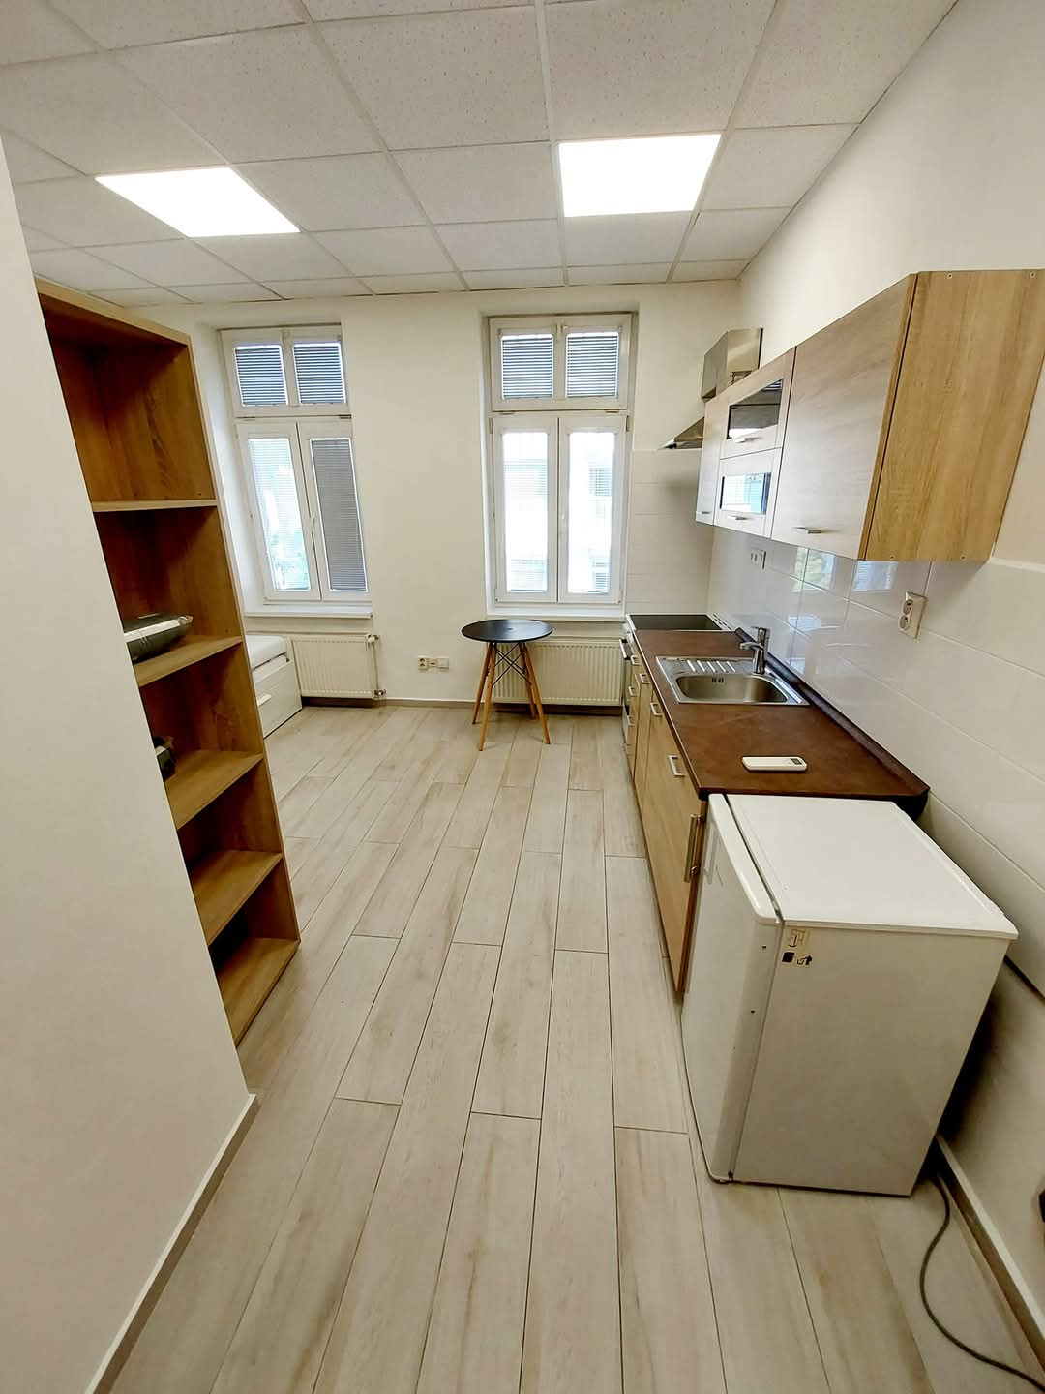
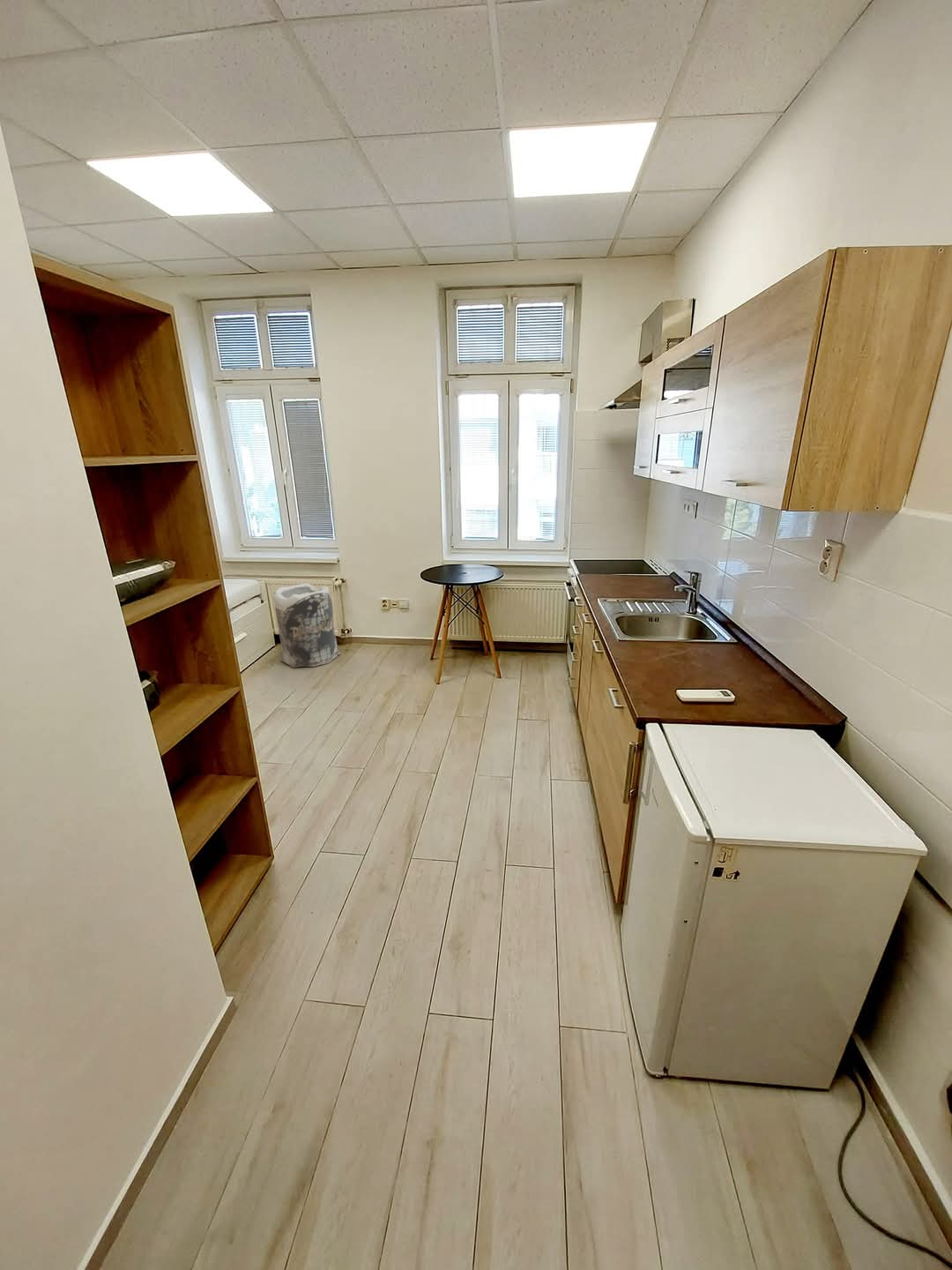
+ bag (303, 622)
